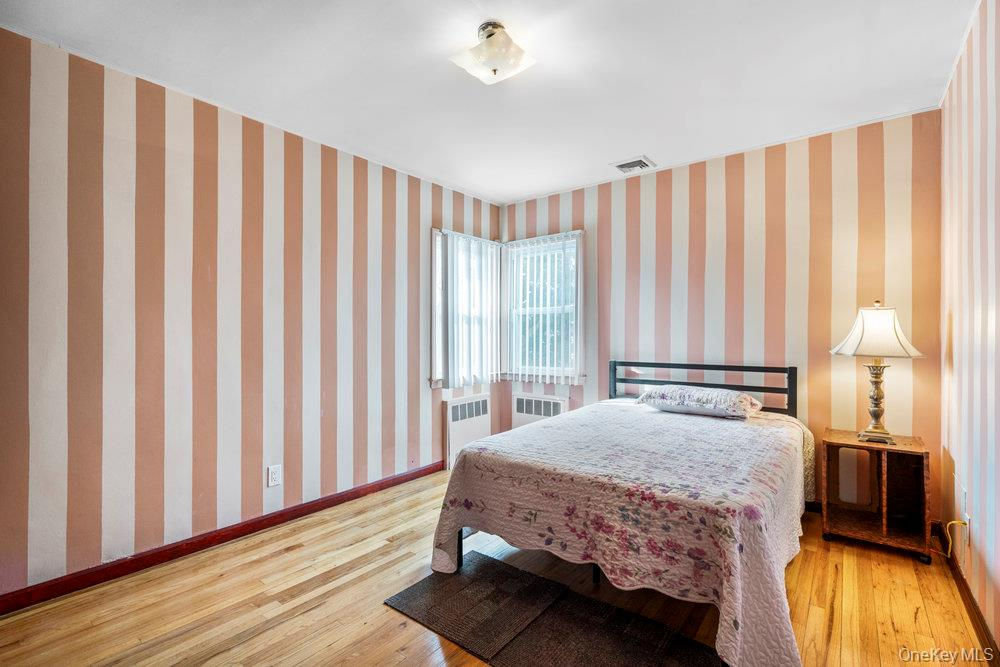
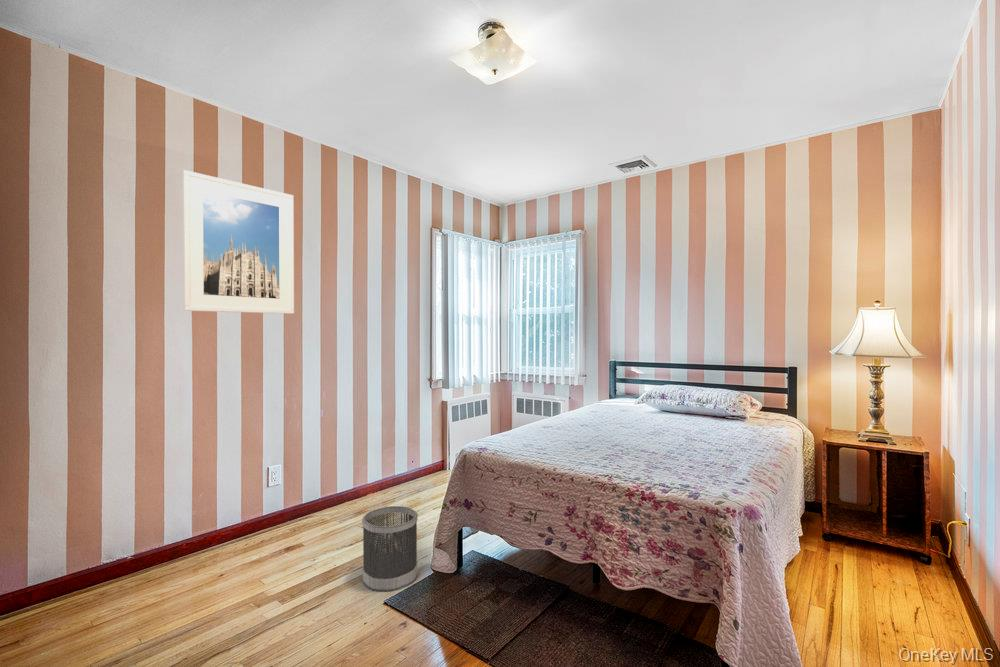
+ wastebasket (390, 546)
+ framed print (243, 248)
